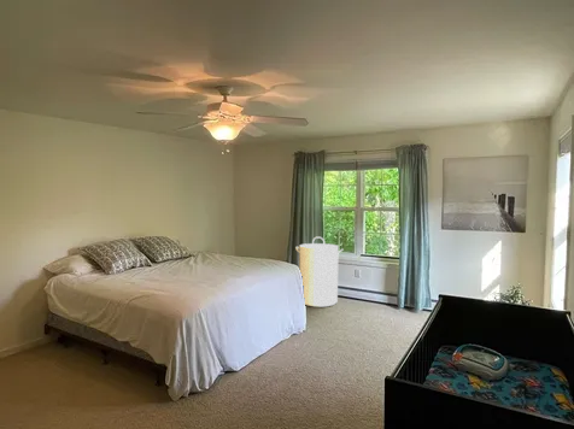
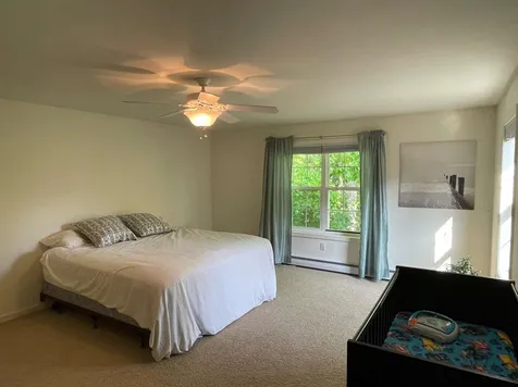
- laundry hamper (318, 269)
